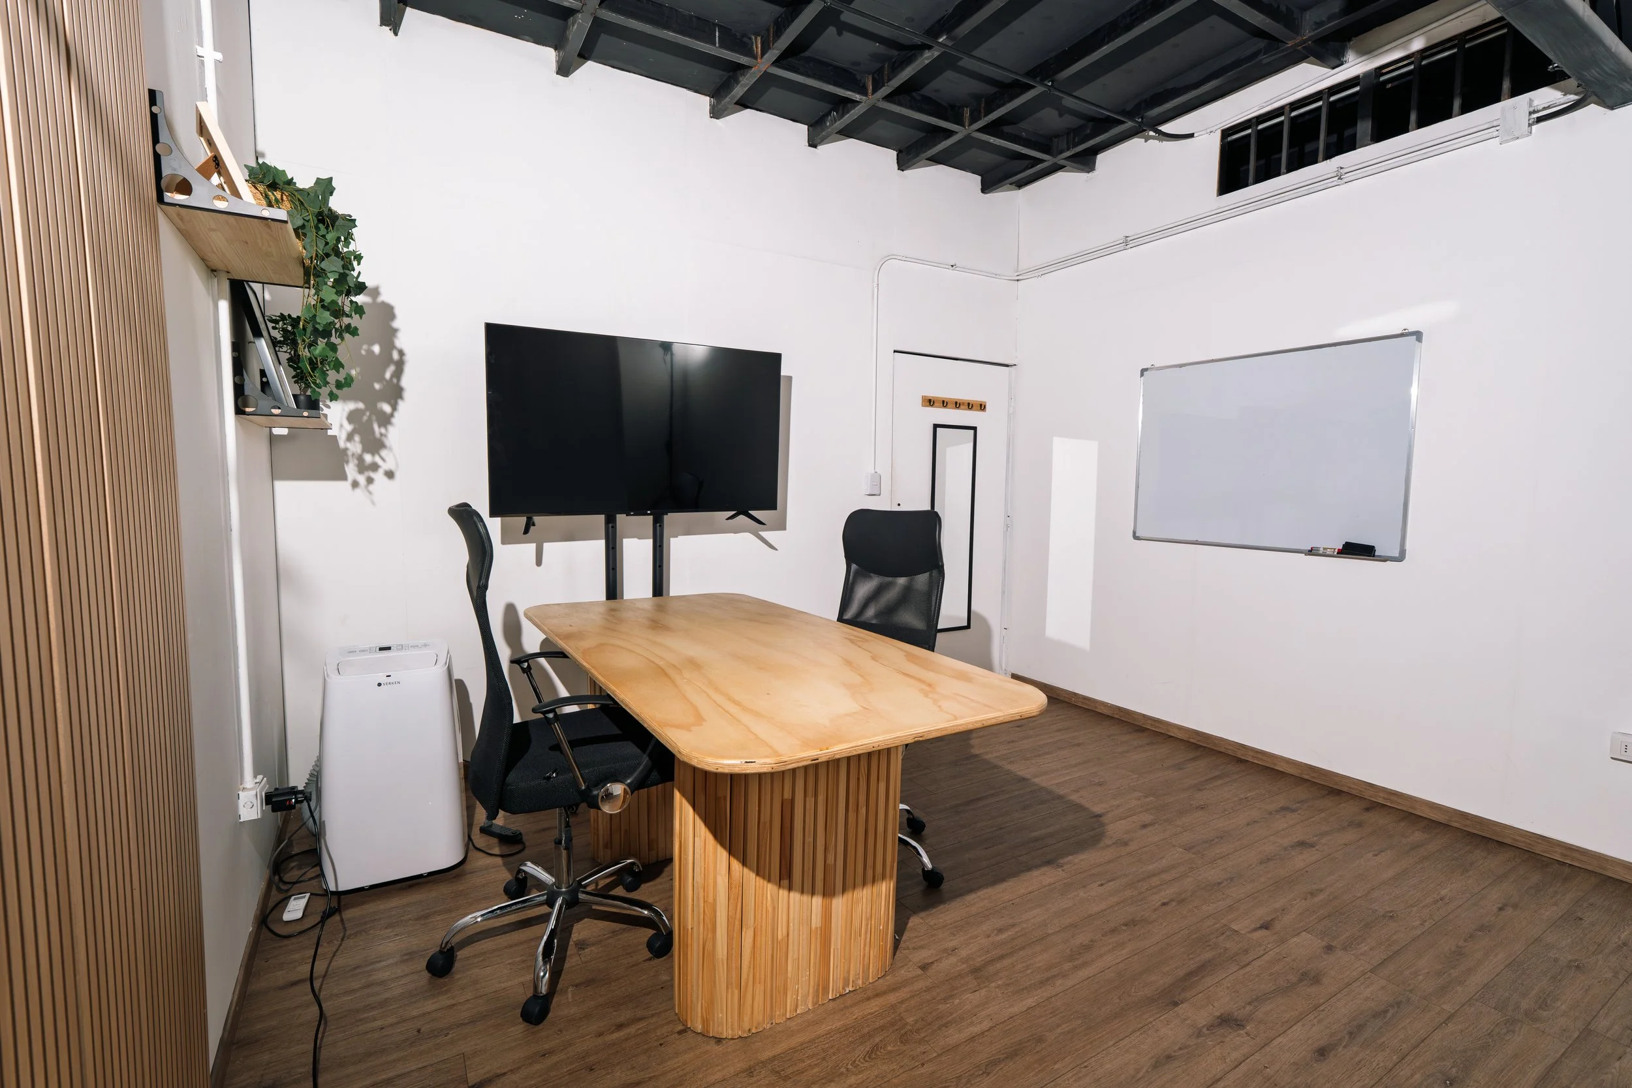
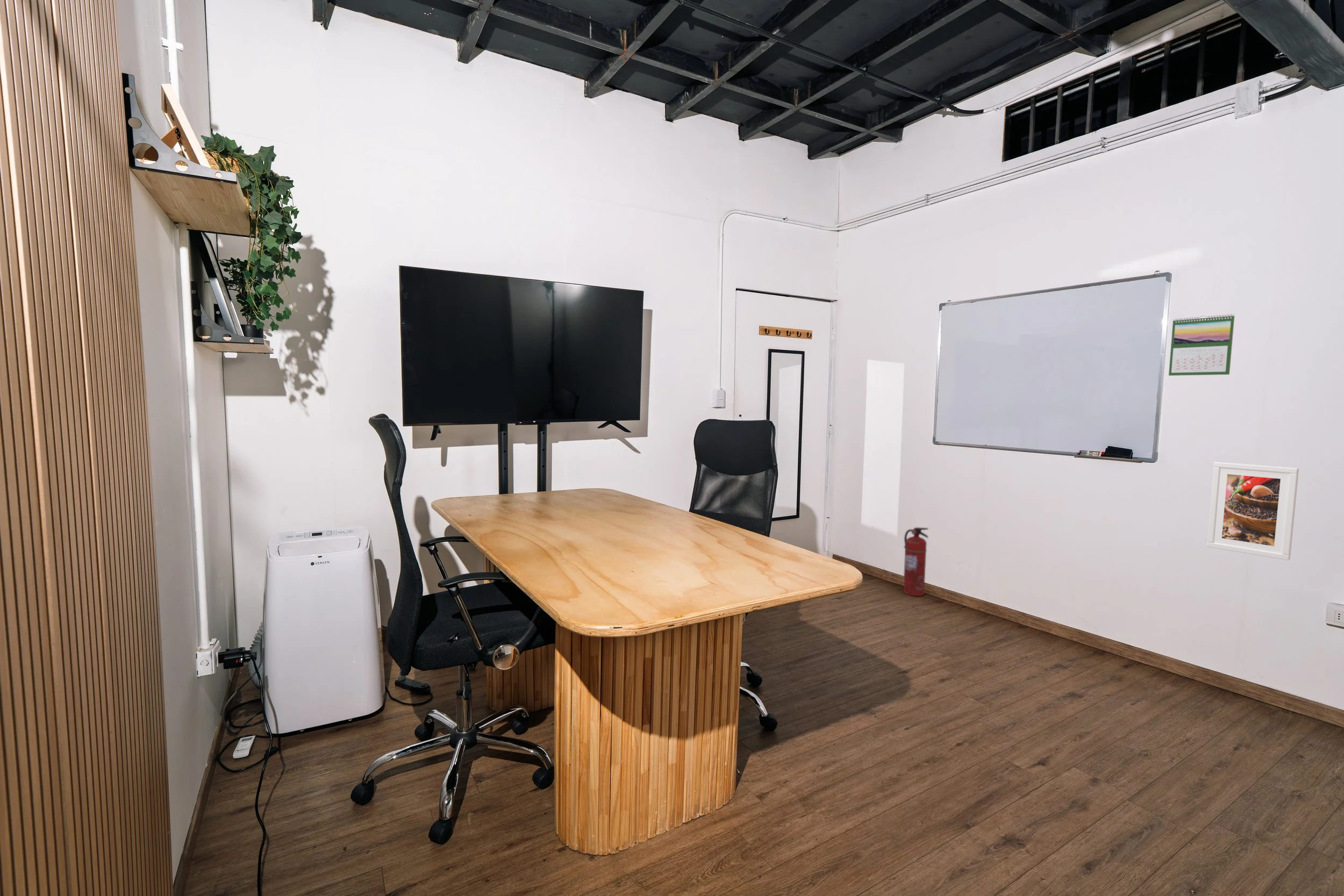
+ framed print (1250, 509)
+ calendar (1200, 345)
+ fire extinguisher (915, 560)
